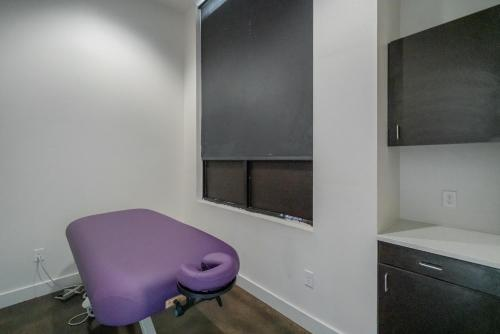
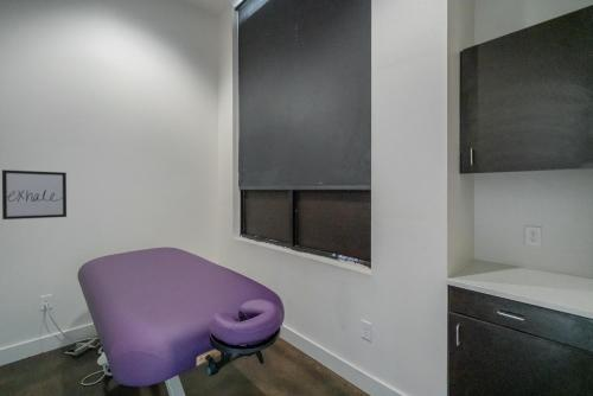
+ wall art (36, 194)
